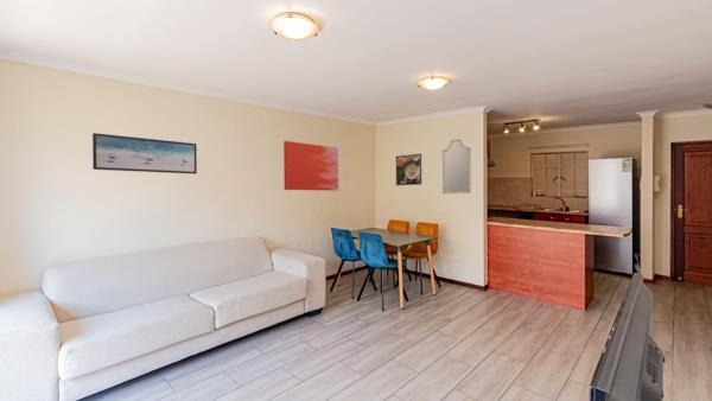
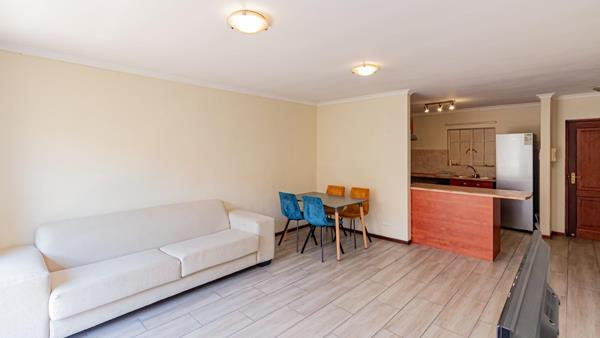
- home mirror (456, 166)
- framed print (408, 170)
- wall art (148, 155)
- wall art (312, 167)
